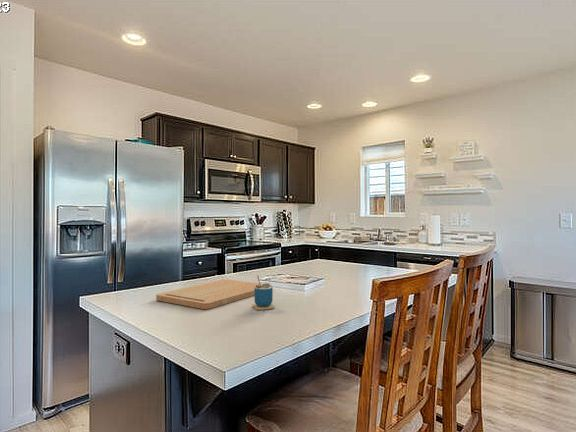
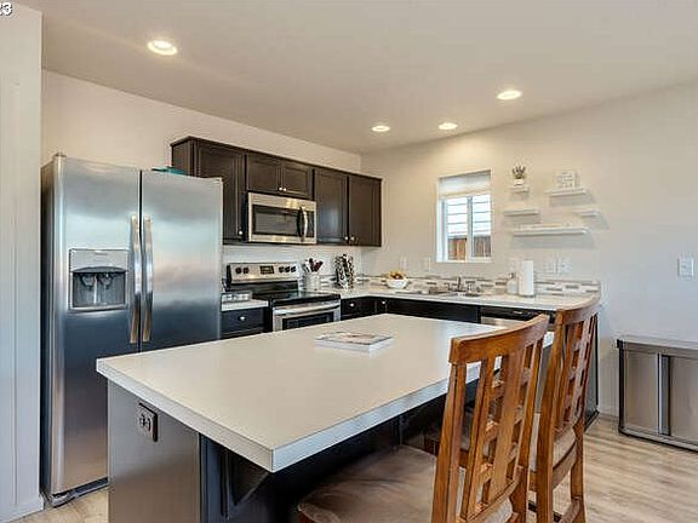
- cutting board (217, 291)
- cup (263, 290)
